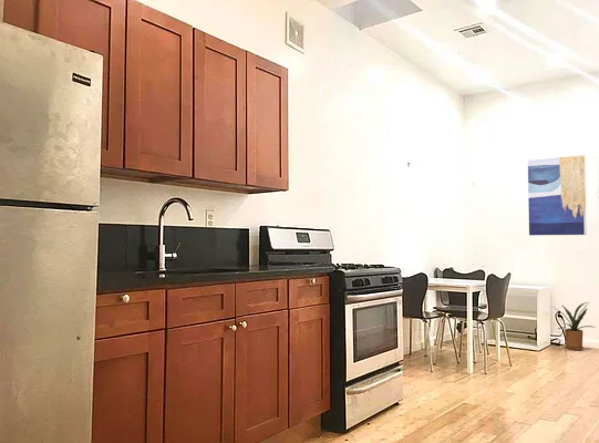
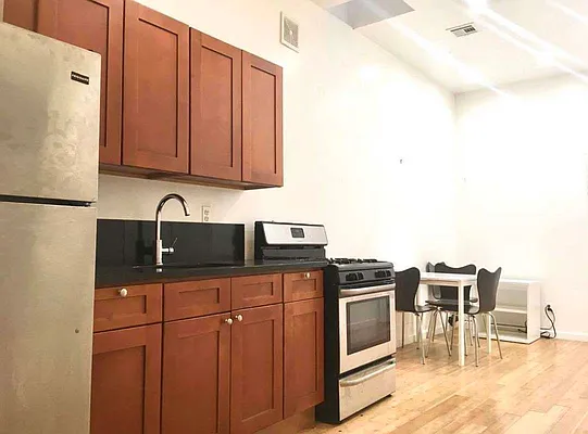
- wall art (556, 196)
- house plant (572, 324)
